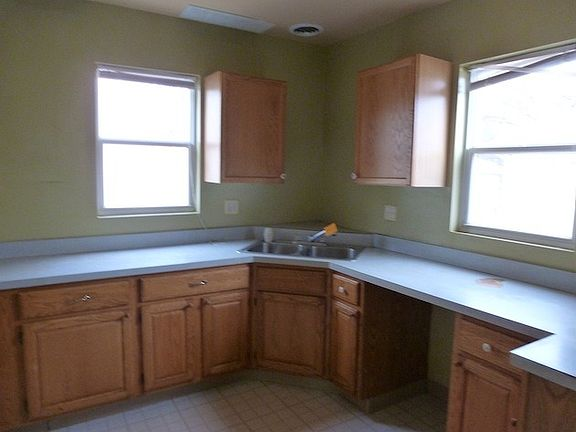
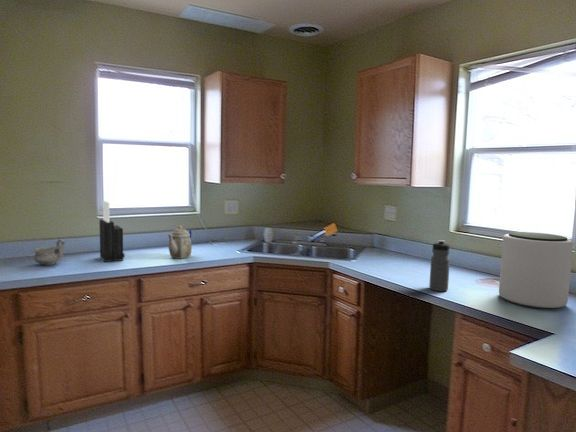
+ bowl (52, 251)
+ teapot (180, 241)
+ water bottle (440, 264)
+ knife block (113, 230)
+ plant pot (534, 268)
